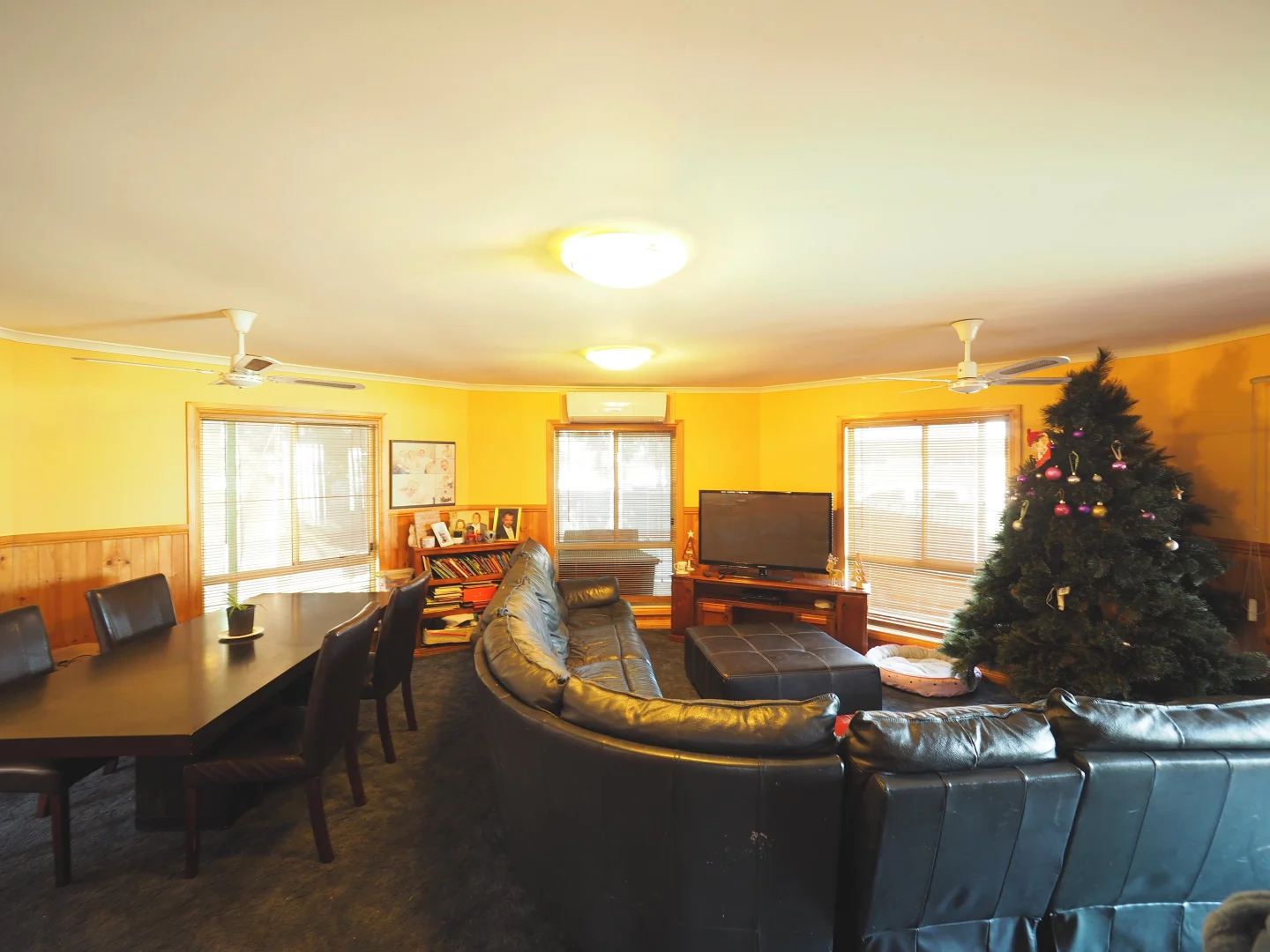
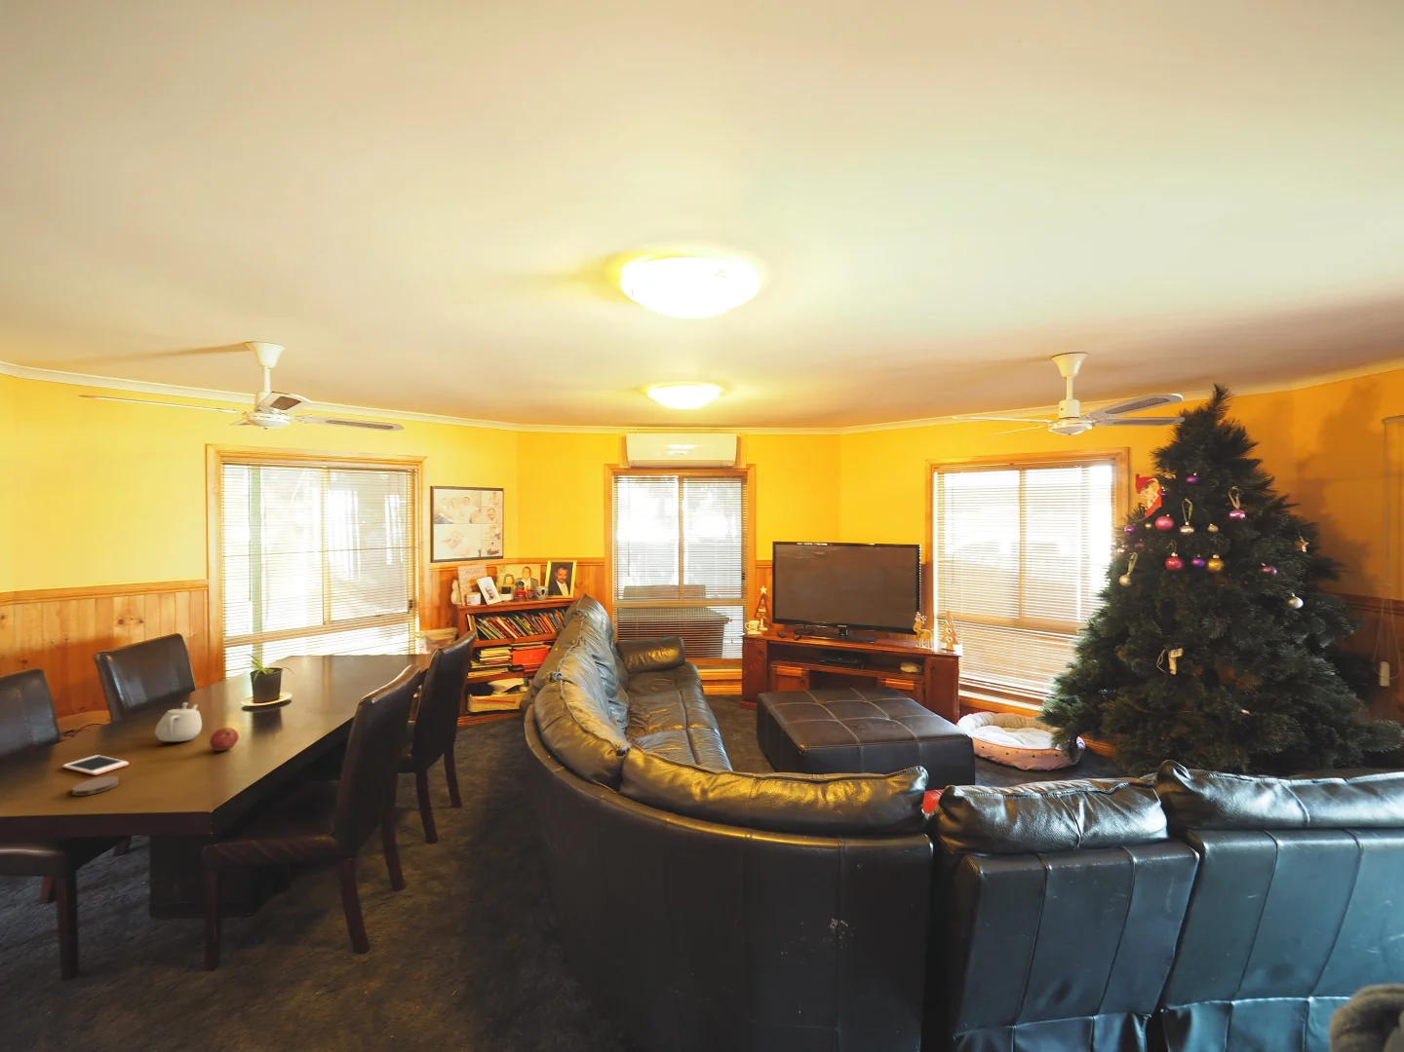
+ cell phone (95, 765)
+ coaster (95, 785)
+ teapot (180, 720)
+ fruit (223, 738)
